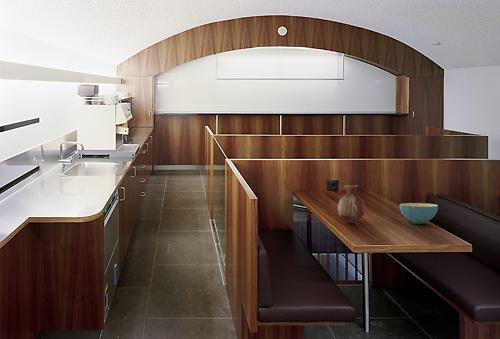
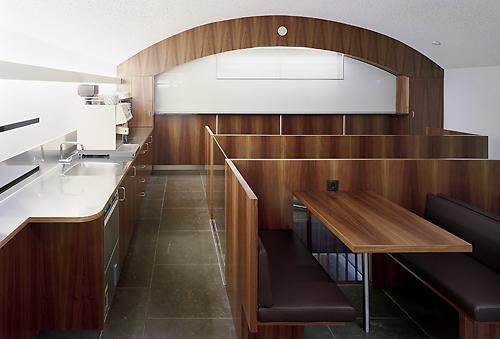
- vase (351, 204)
- cereal bowl (418, 213)
